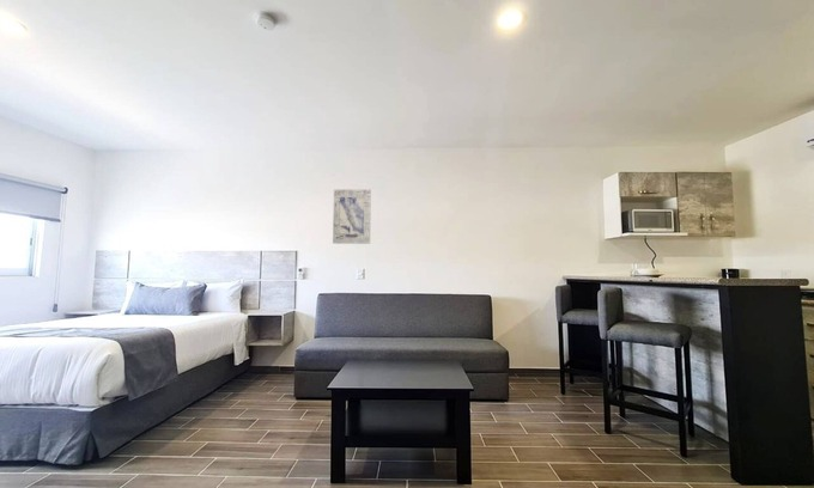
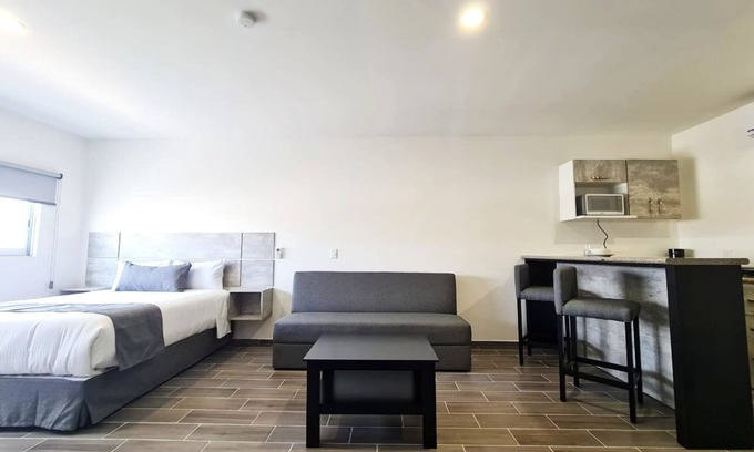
- wall art (352, 215)
